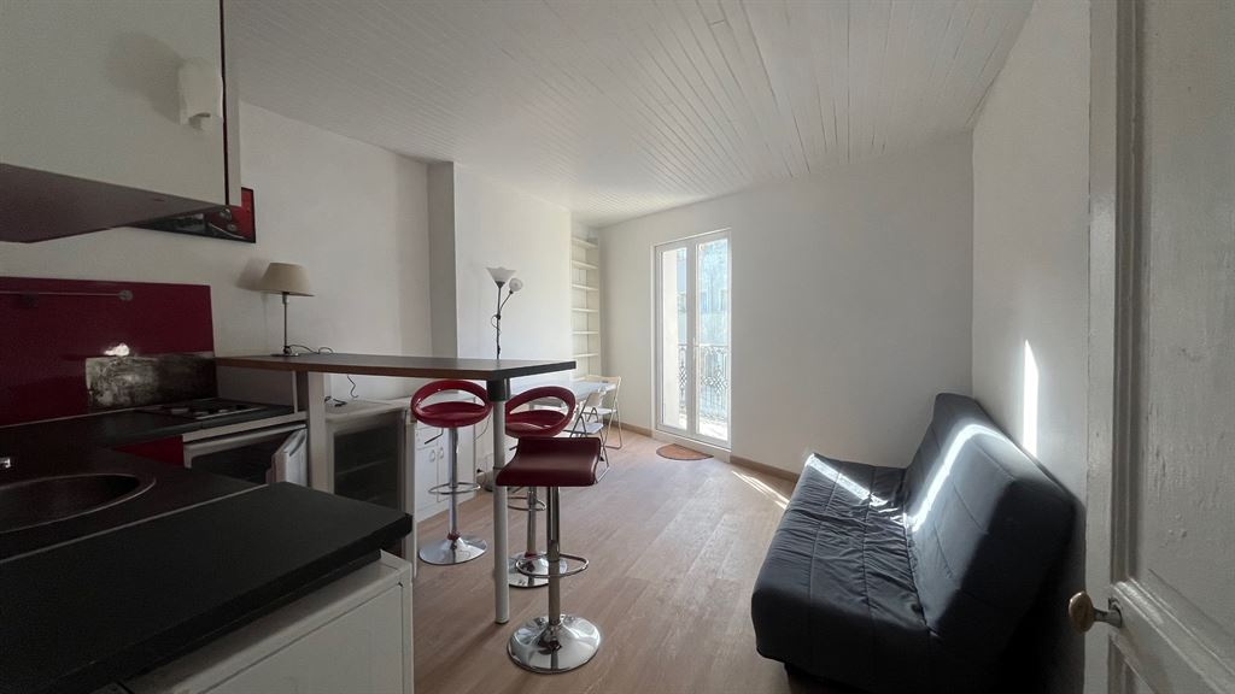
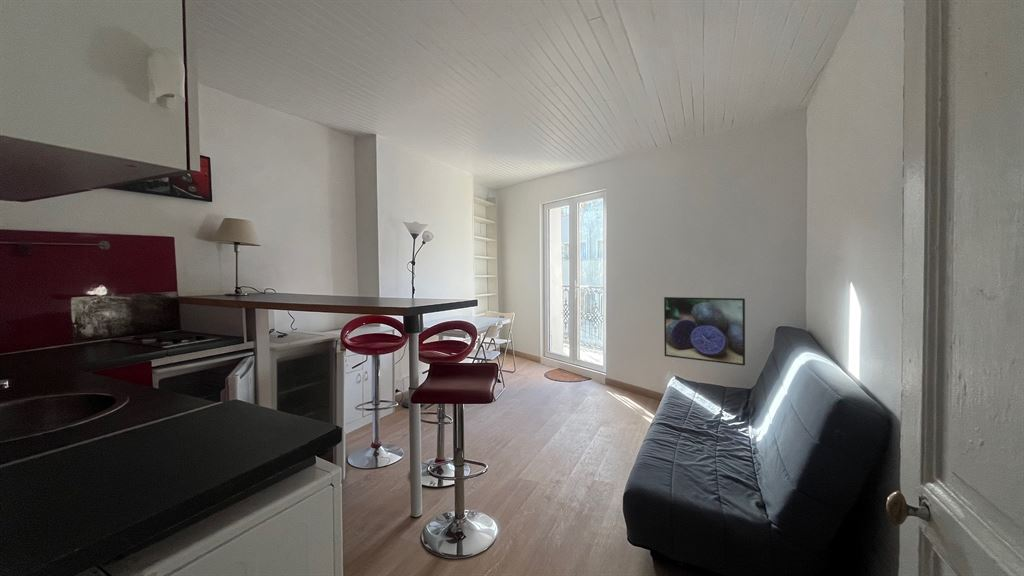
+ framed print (702, 329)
